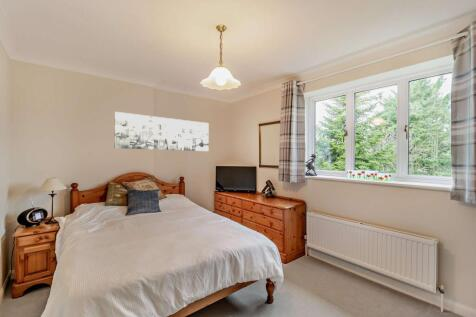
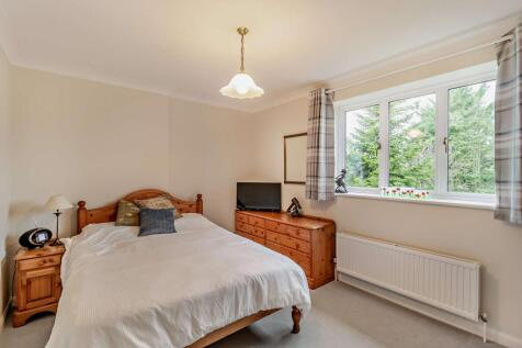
- wall art (167, 134)
